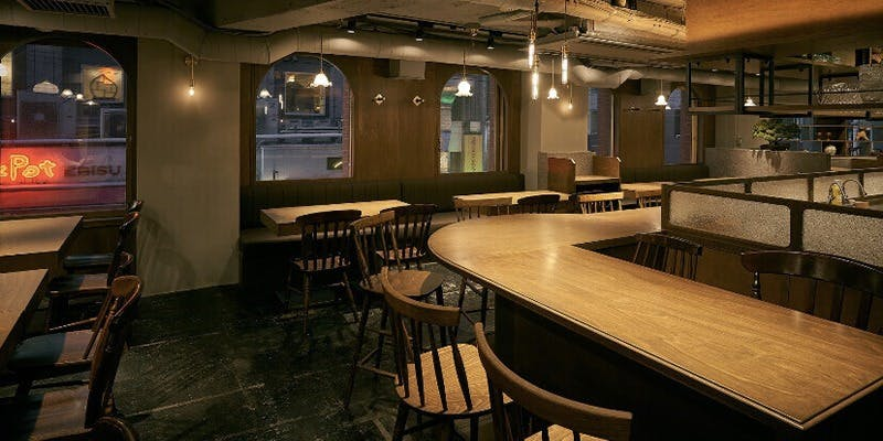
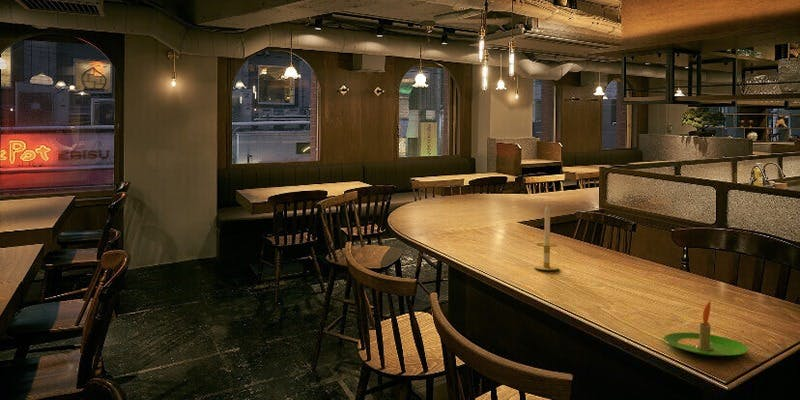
+ candle (547, 235)
+ candle (705, 324)
